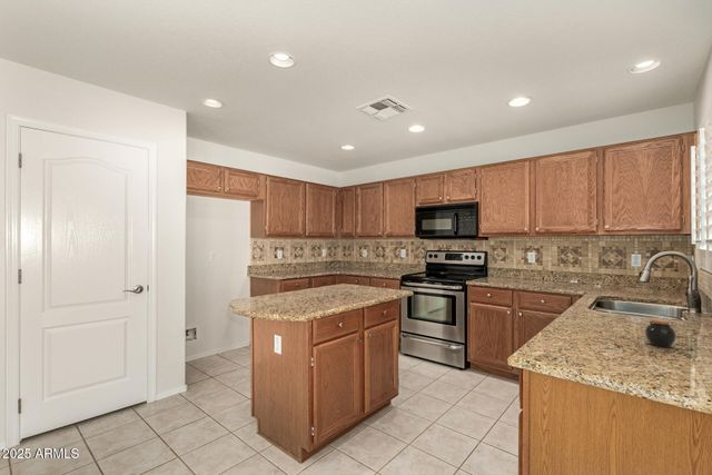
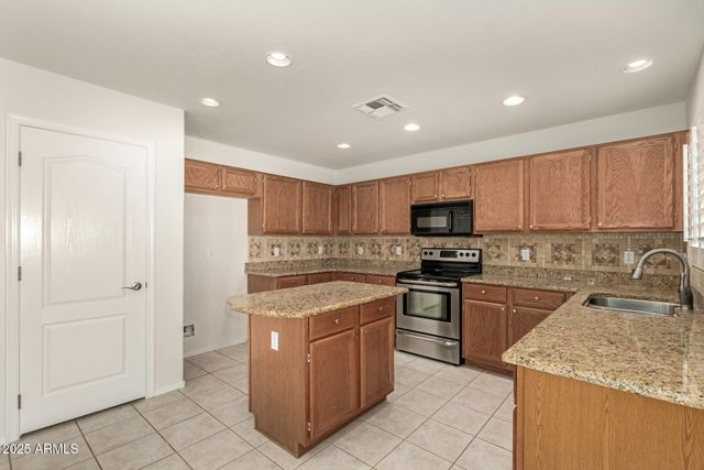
- jar (660, 331)
